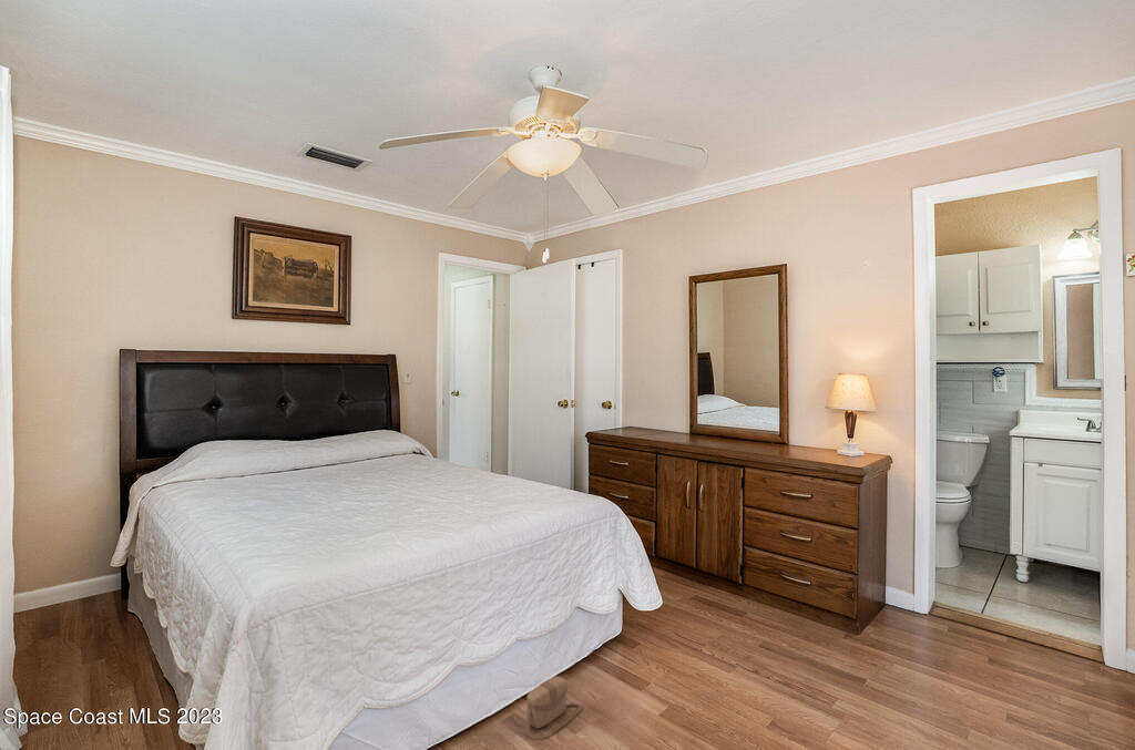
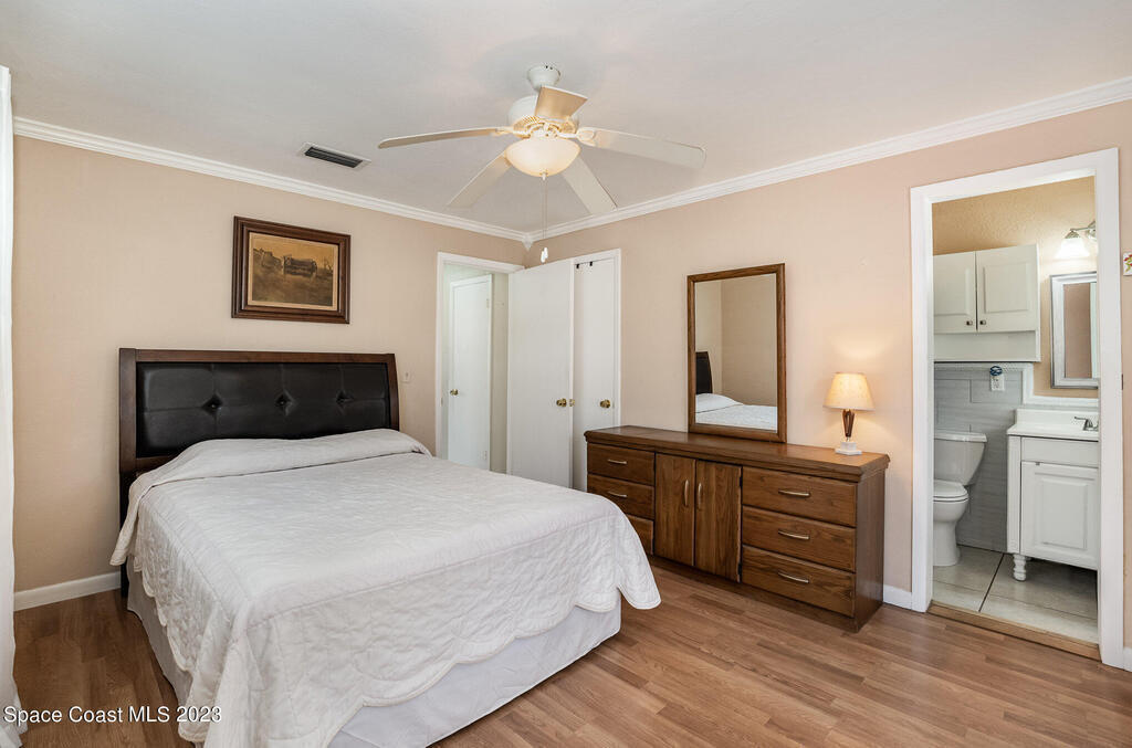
- saddlebag (553, 702)
